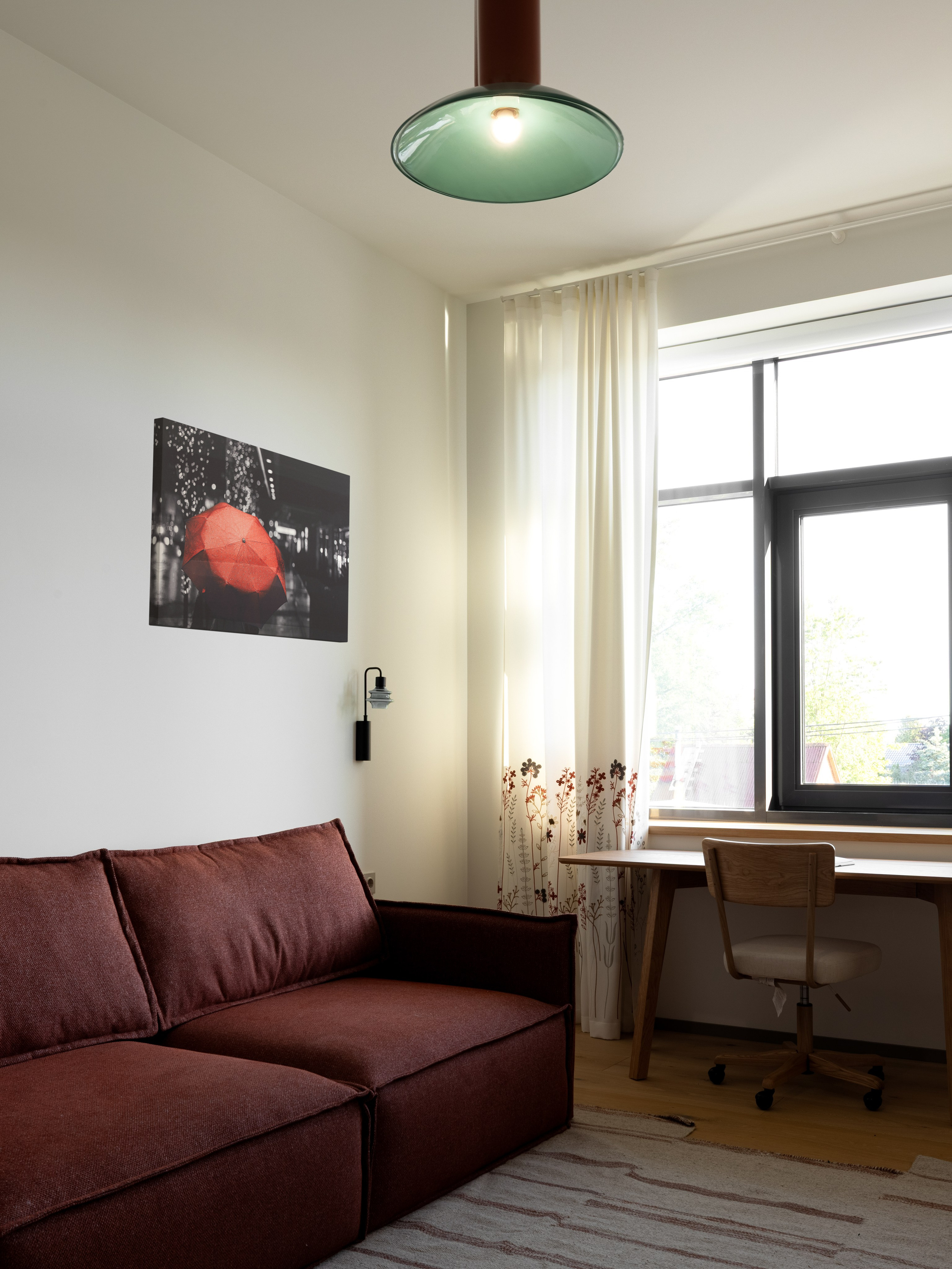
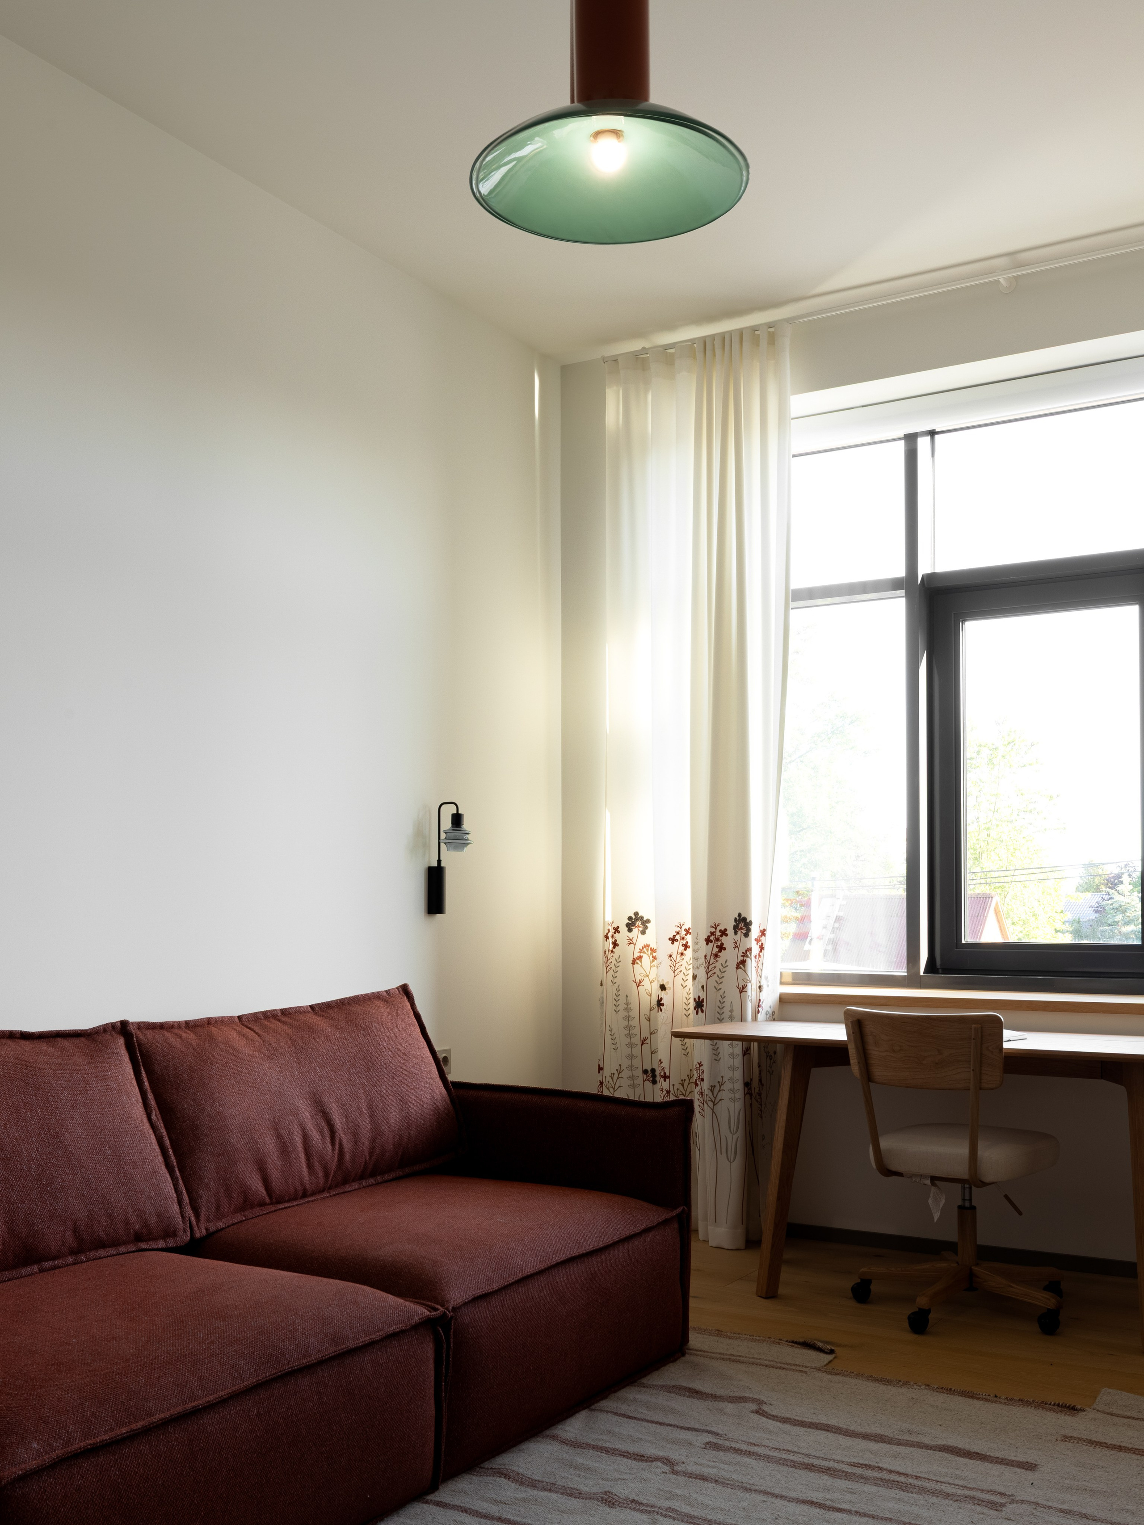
- wall art (261, 542)
